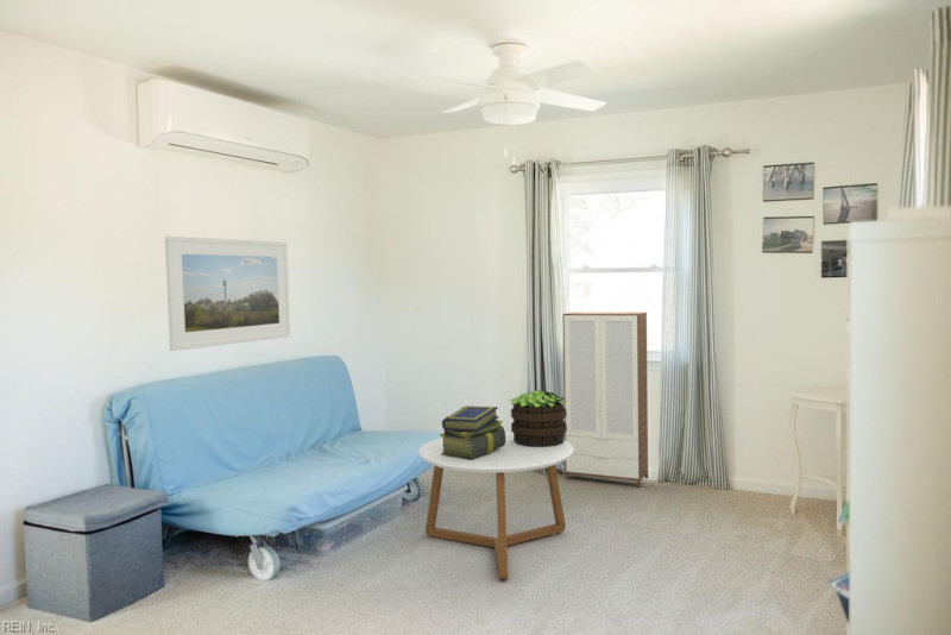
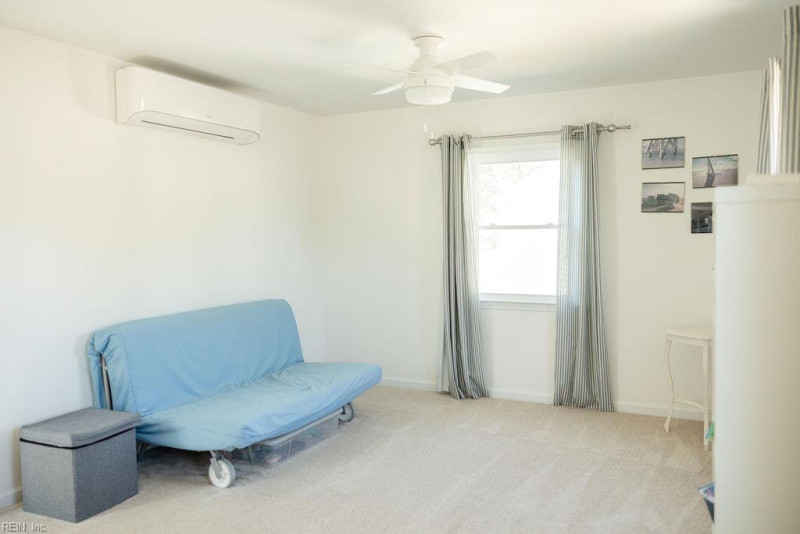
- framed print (233, 291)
- potted plant (539, 415)
- coffee table (497, 497)
- stack of books (472, 430)
- cabinet (605, 396)
